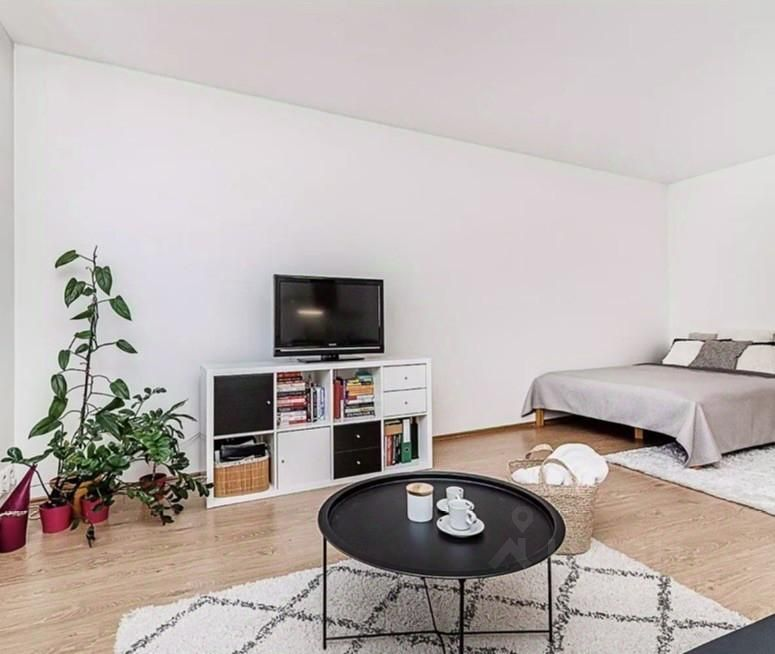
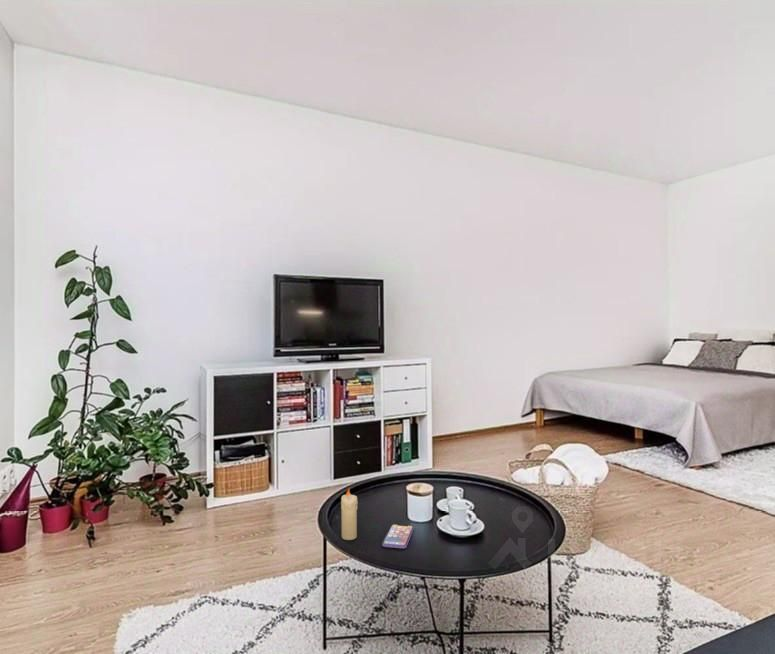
+ candle (349, 512)
+ smartphone (398, 535)
